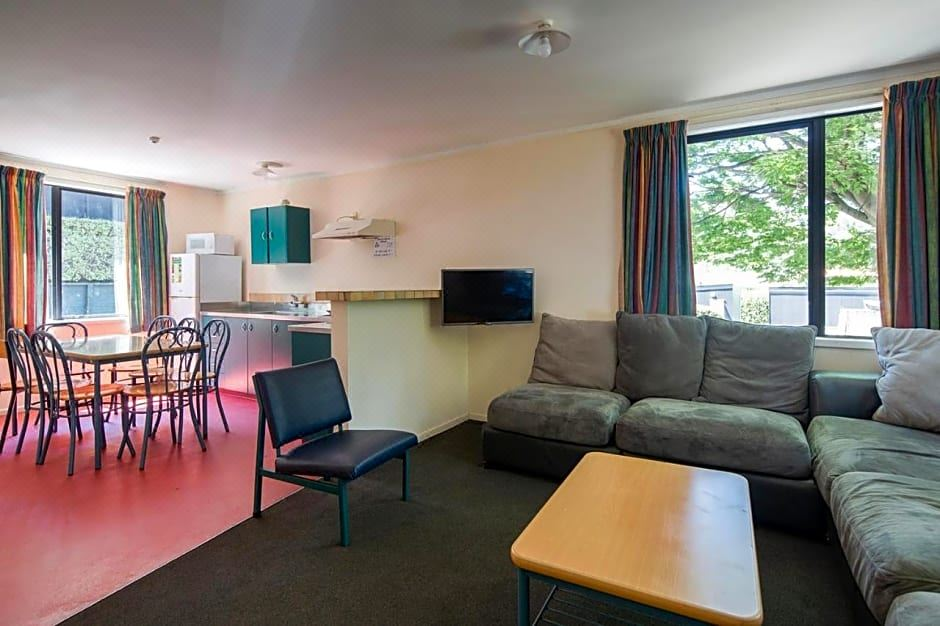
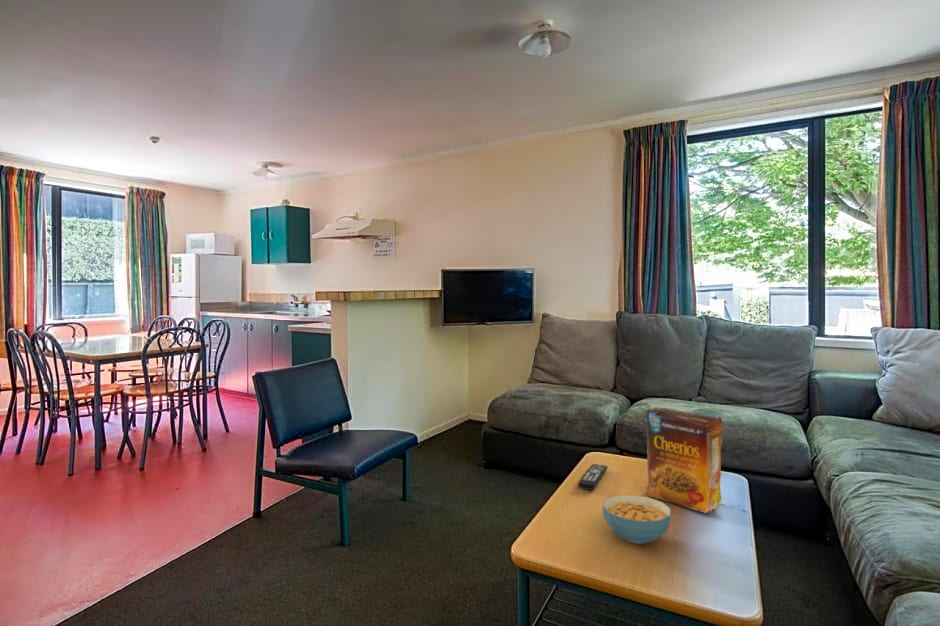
+ cereal box (685, 454)
+ cereal bowl (636, 523)
+ remote control (593, 476)
